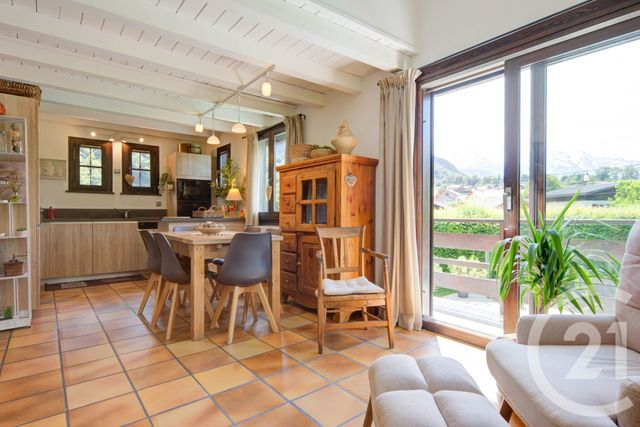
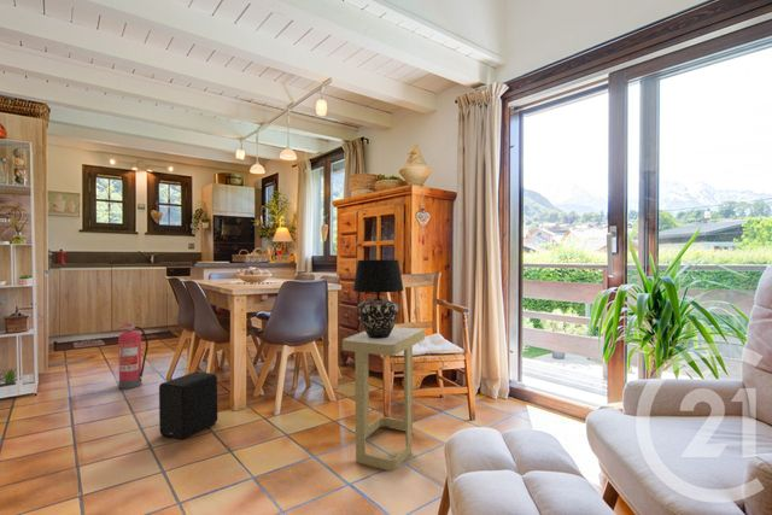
+ side table (368, 390)
+ table lamp (378, 298)
+ fire extinguisher (133, 353)
+ speaker (191, 403)
